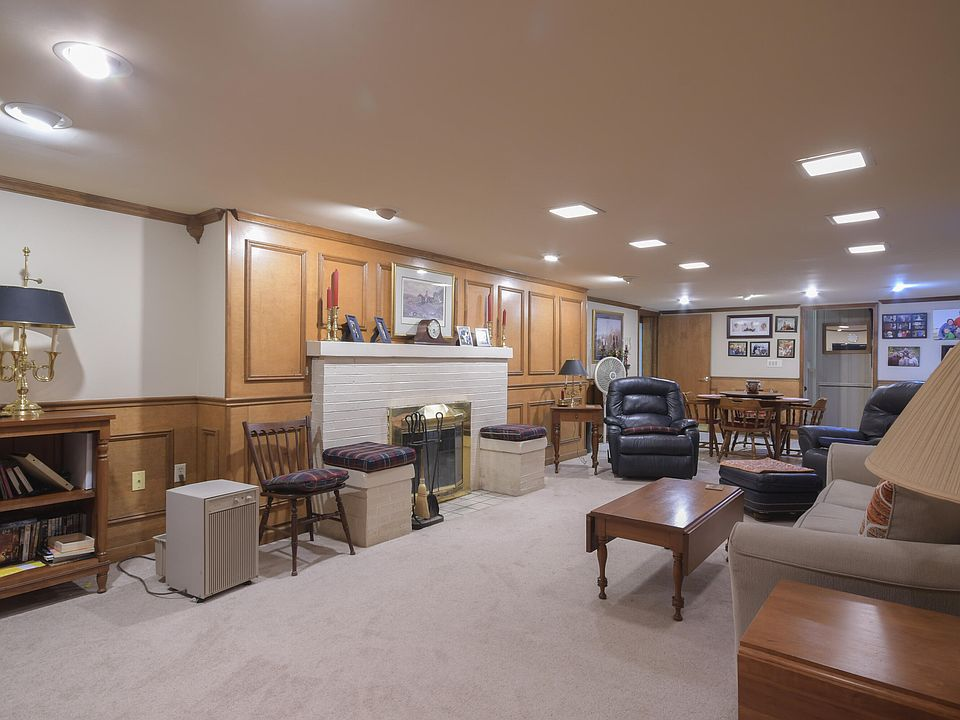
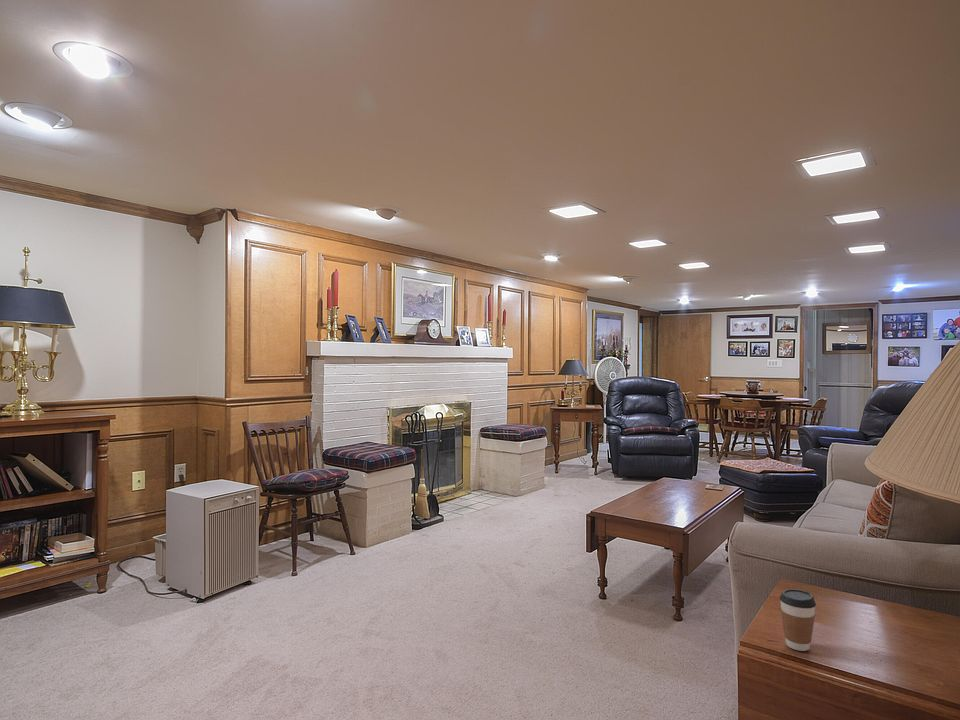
+ coffee cup (797, 620)
